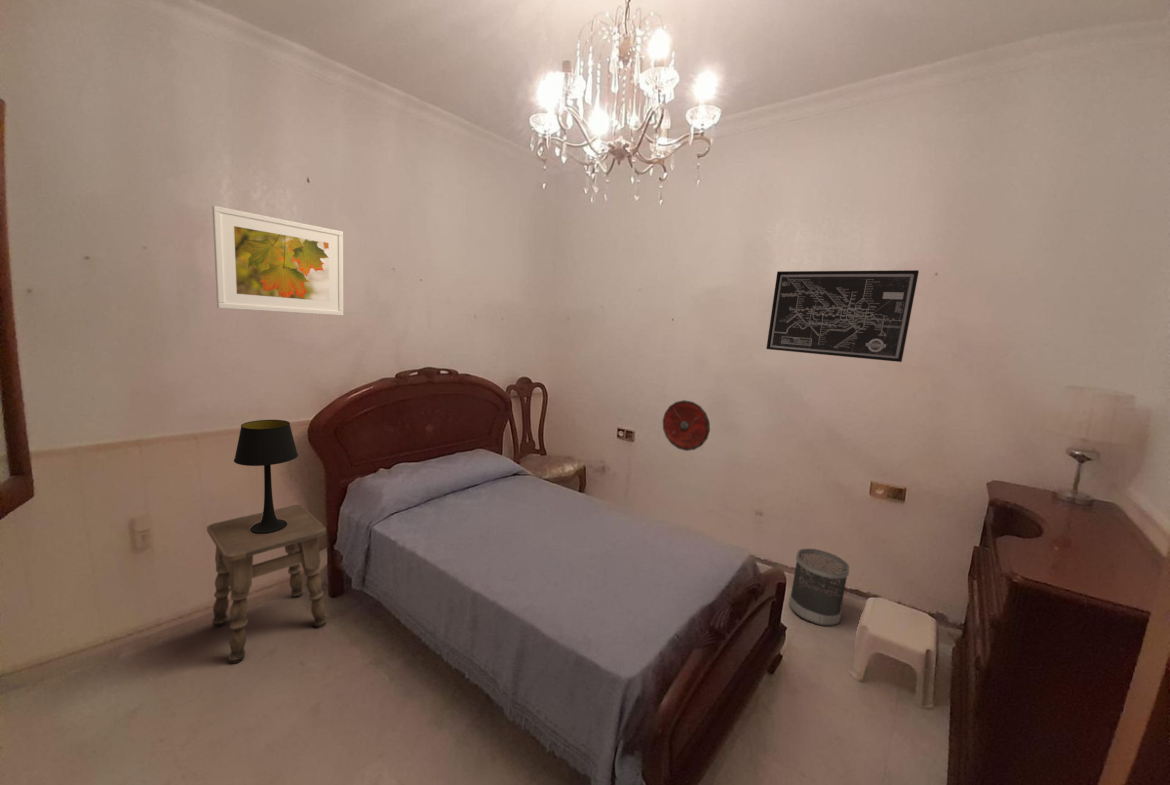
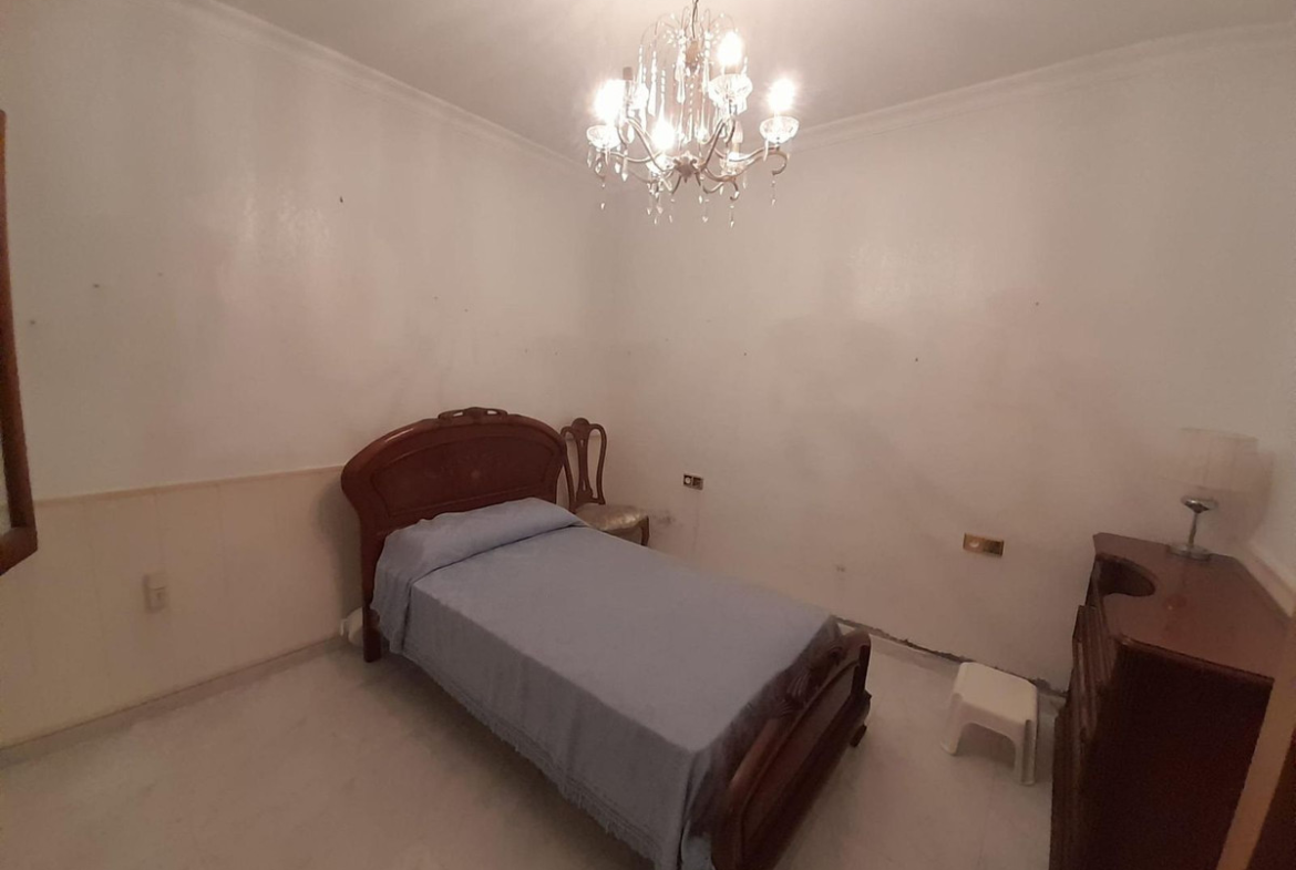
- wastebasket (818, 585)
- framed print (285, 266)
- table lamp (267, 476)
- side table (267, 573)
- round shield (684, 425)
- wall art (835, 313)
